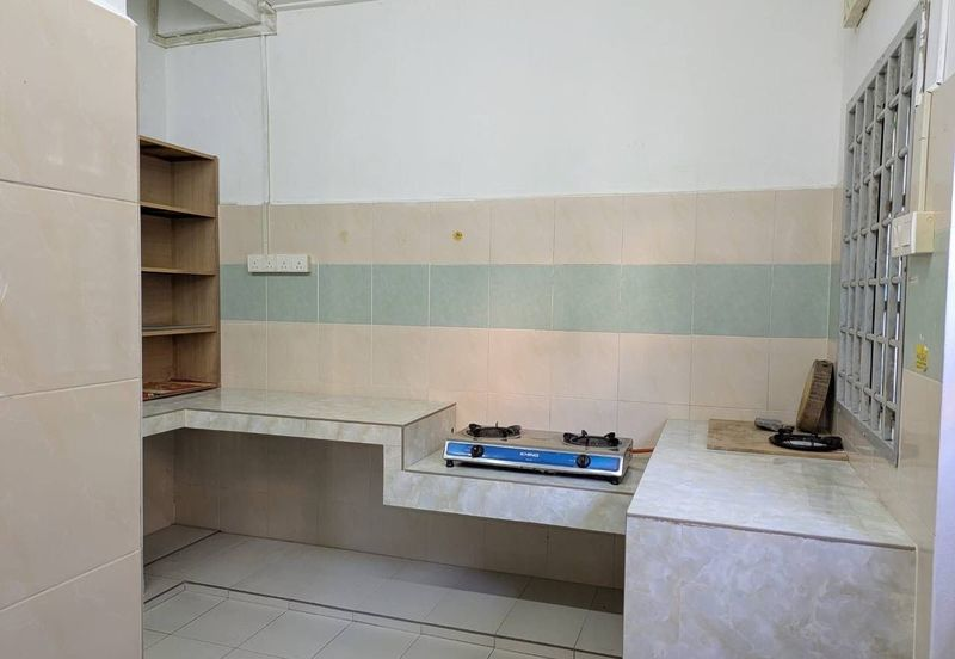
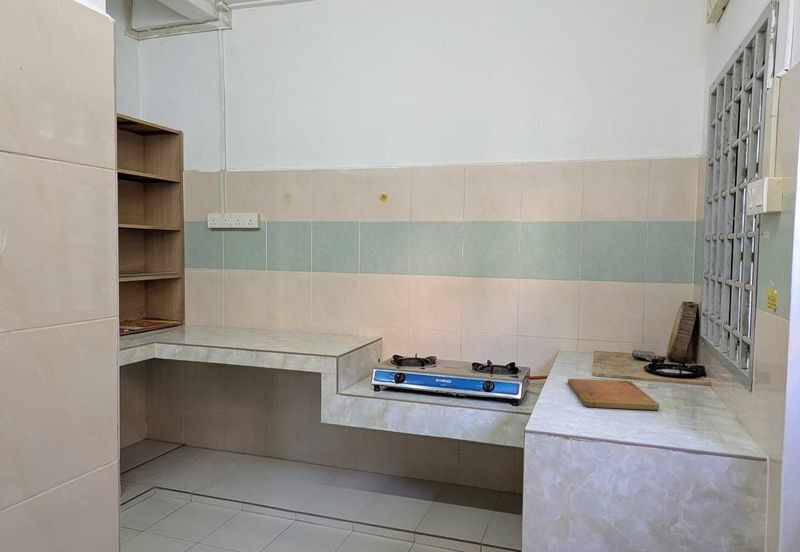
+ cutting board (609, 392)
